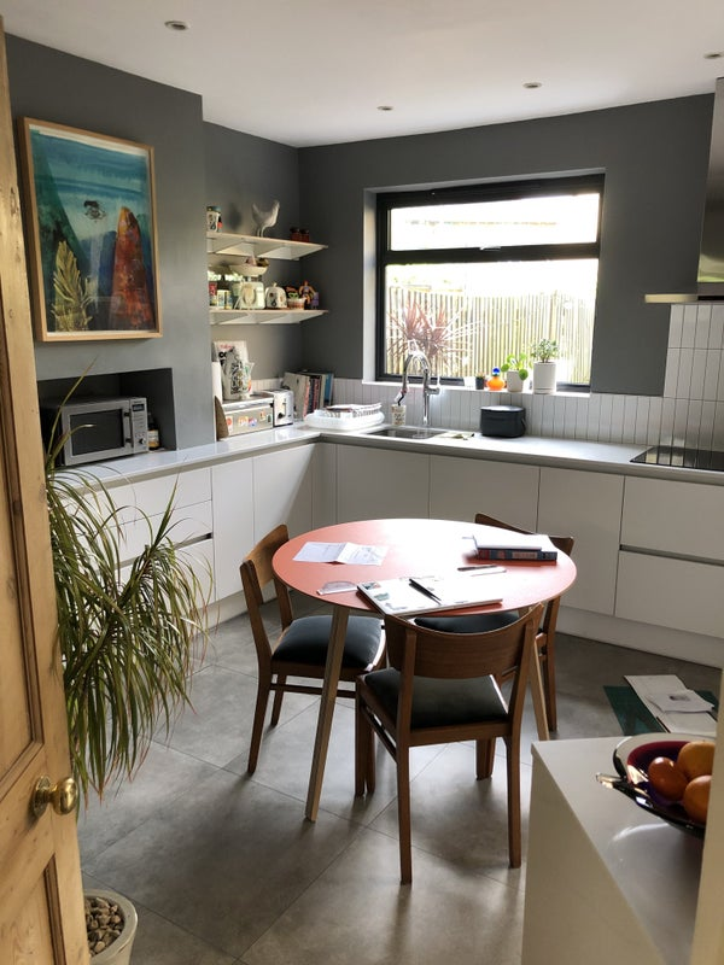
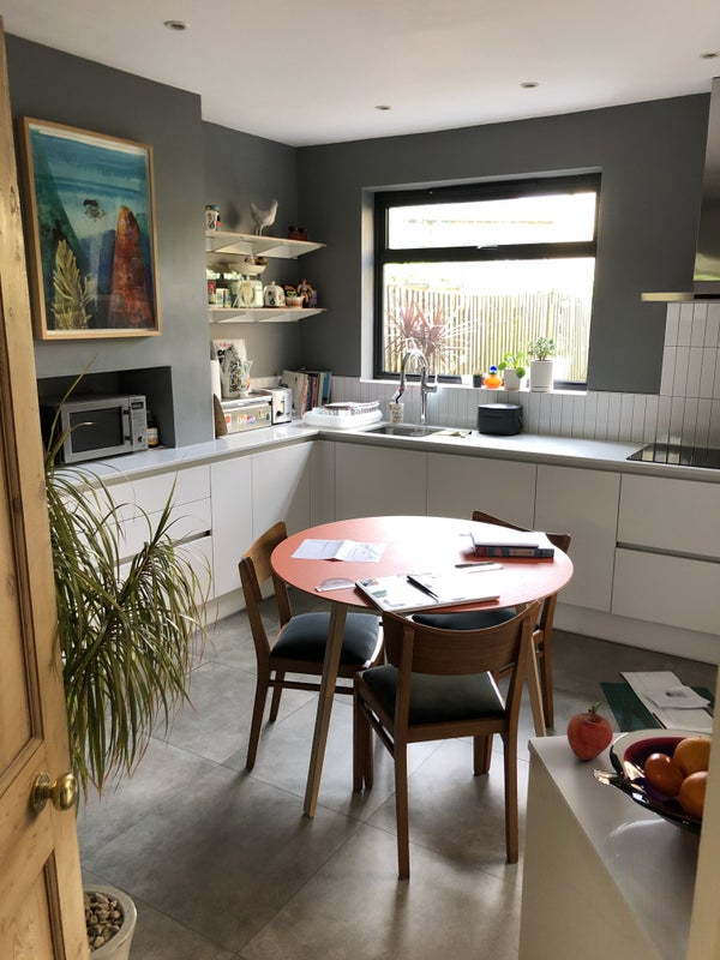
+ fruit (590, 728)
